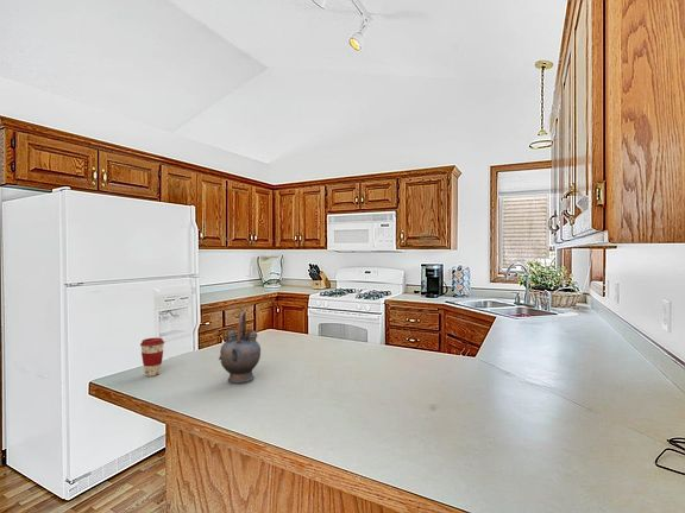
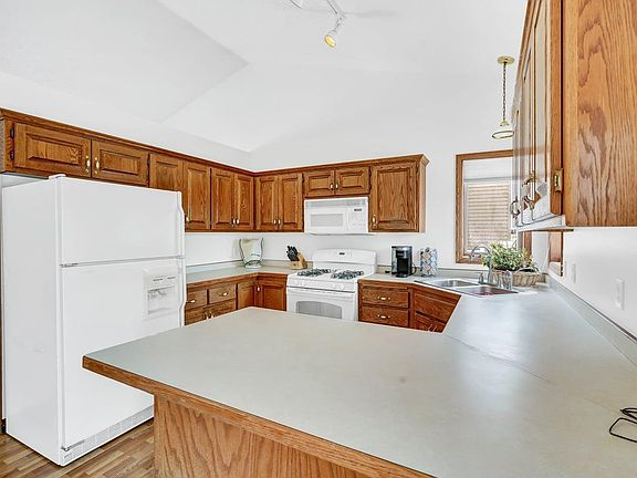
- coffee cup (152, 356)
- teapot (239, 347)
